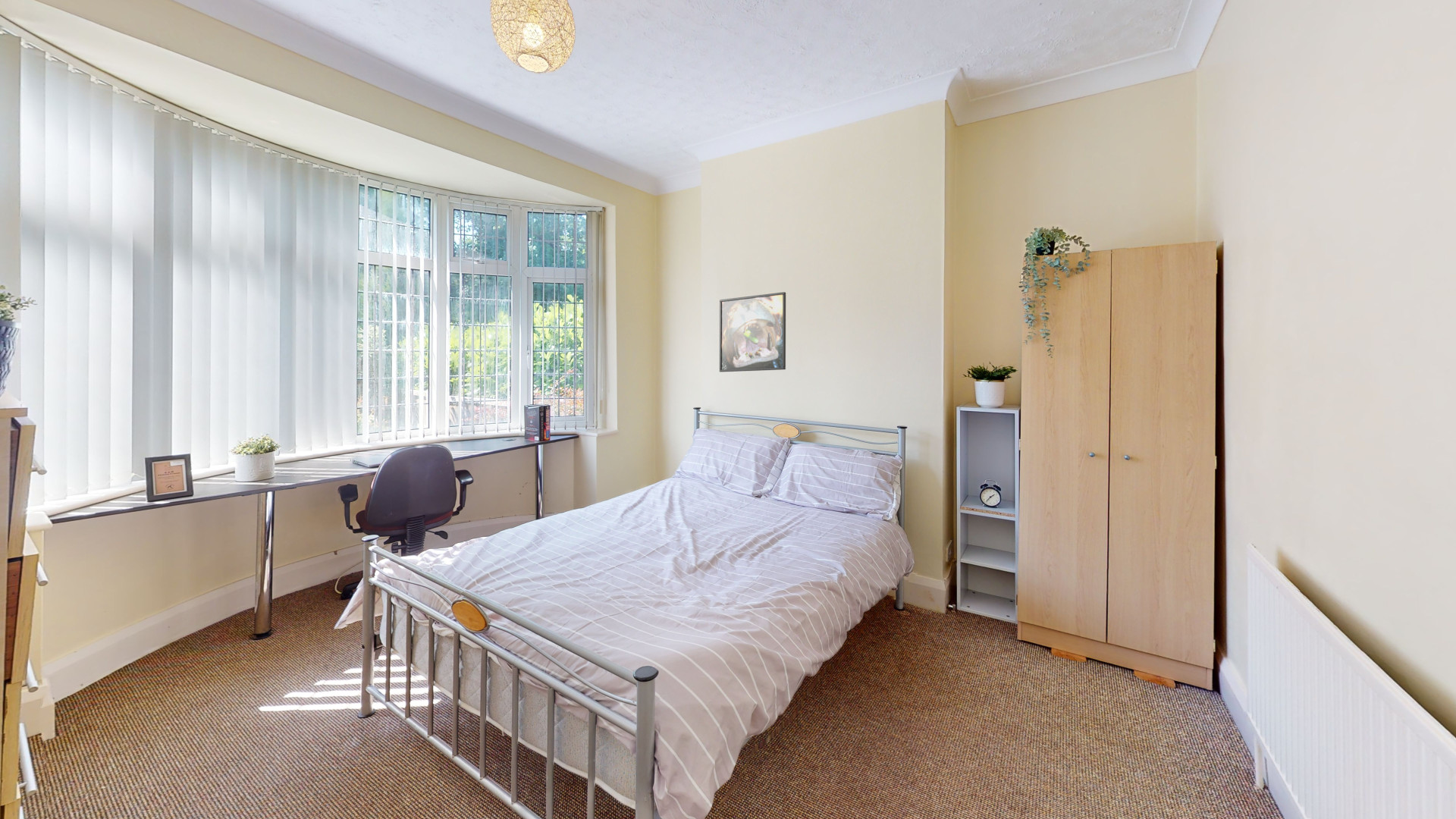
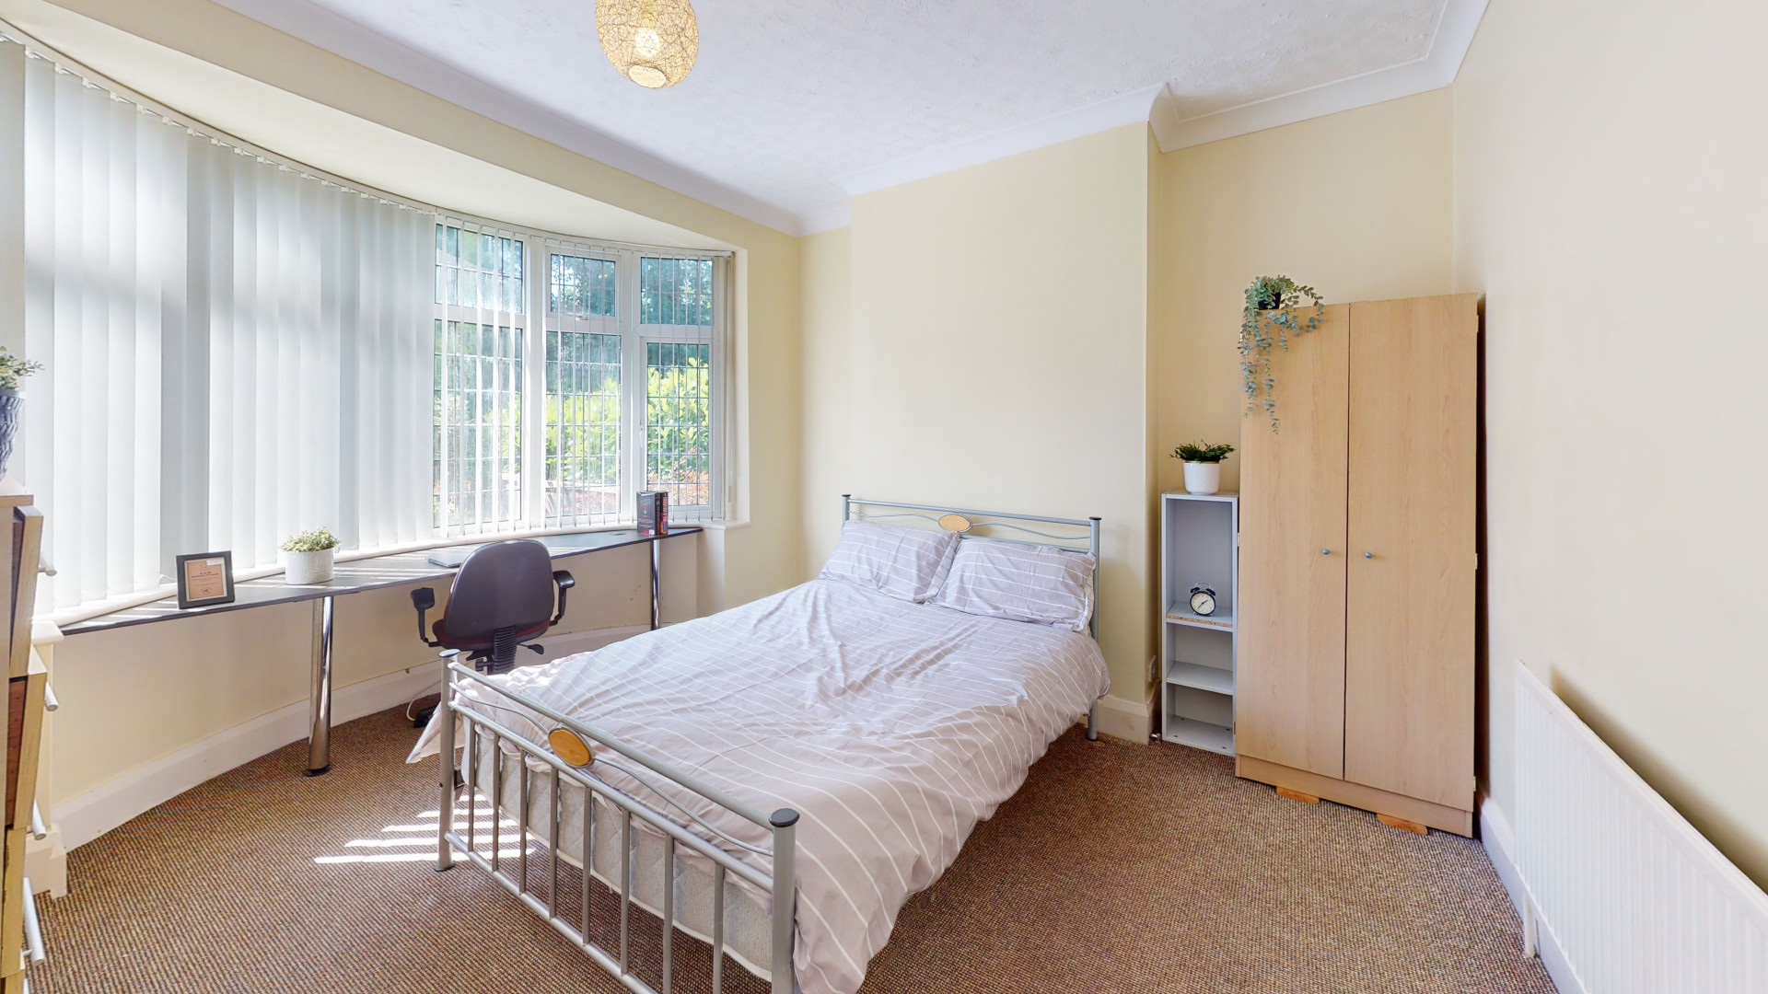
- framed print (751, 333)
